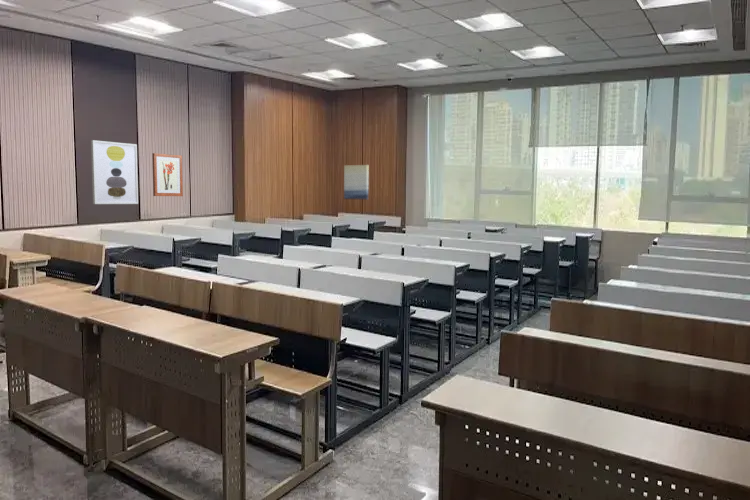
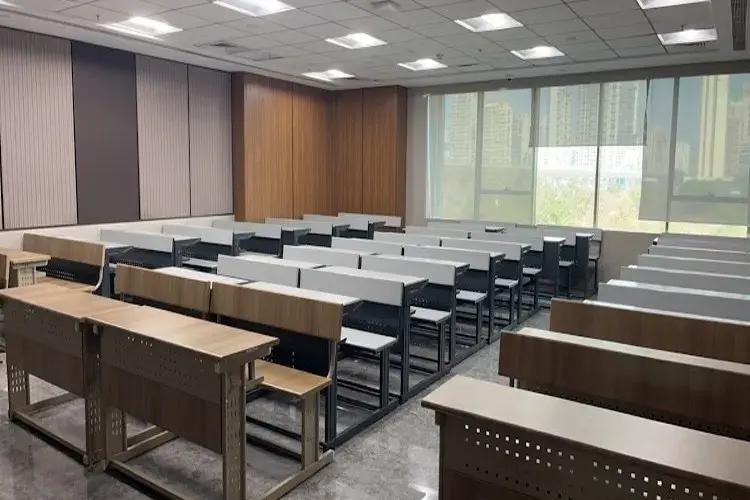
- wall art (115, 173)
- wall art (167, 175)
- wall art (356, 182)
